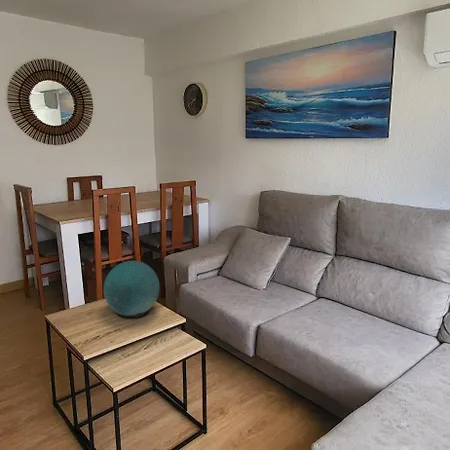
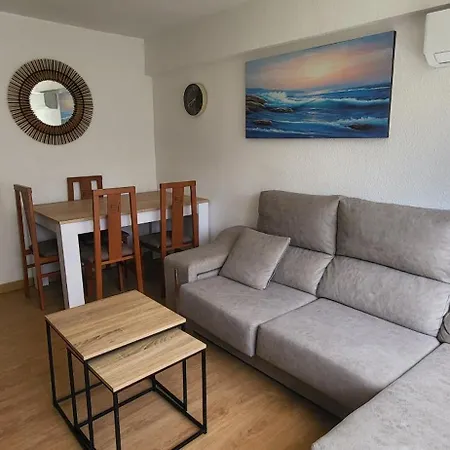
- decorative orb (132, 287)
